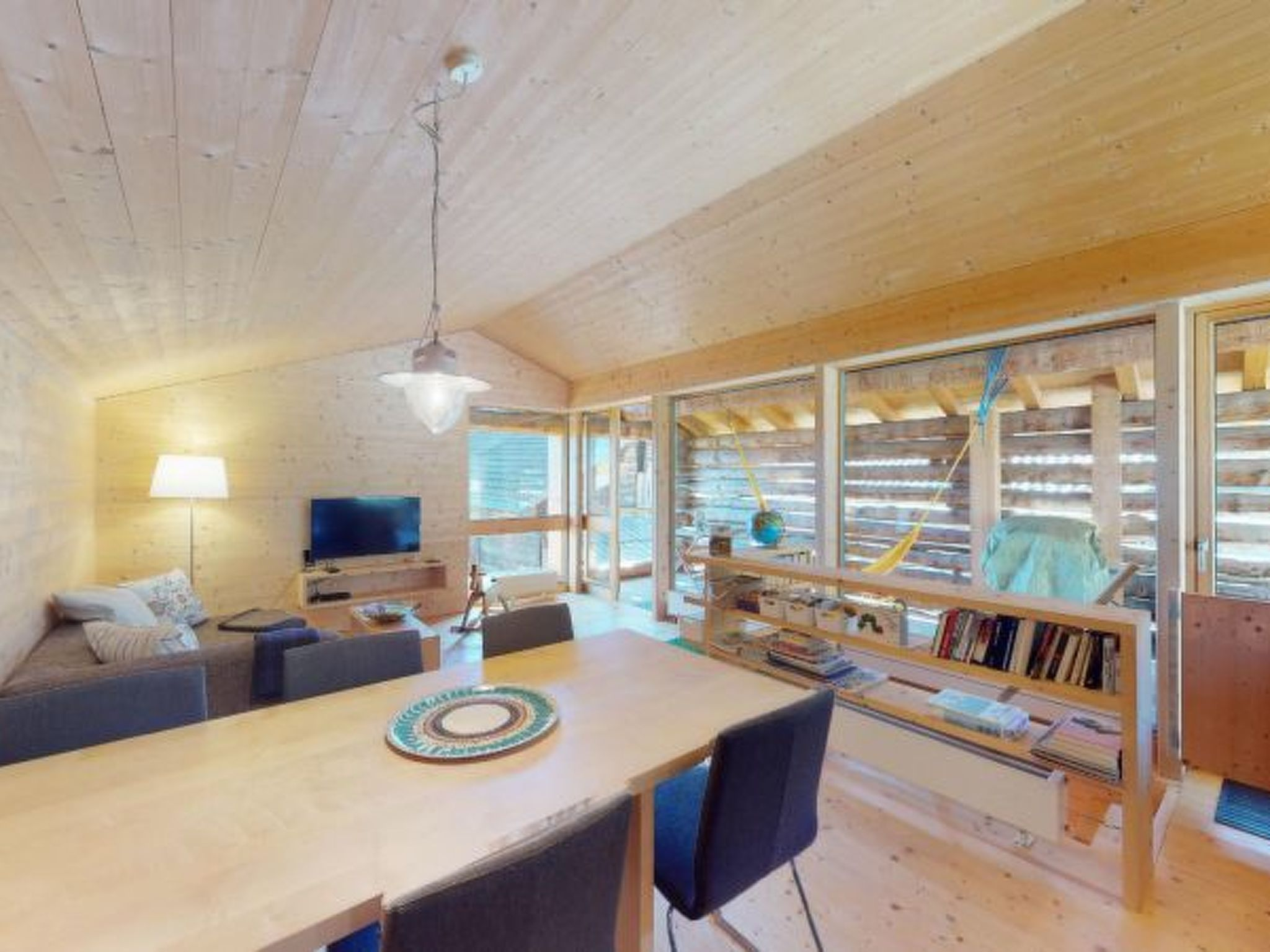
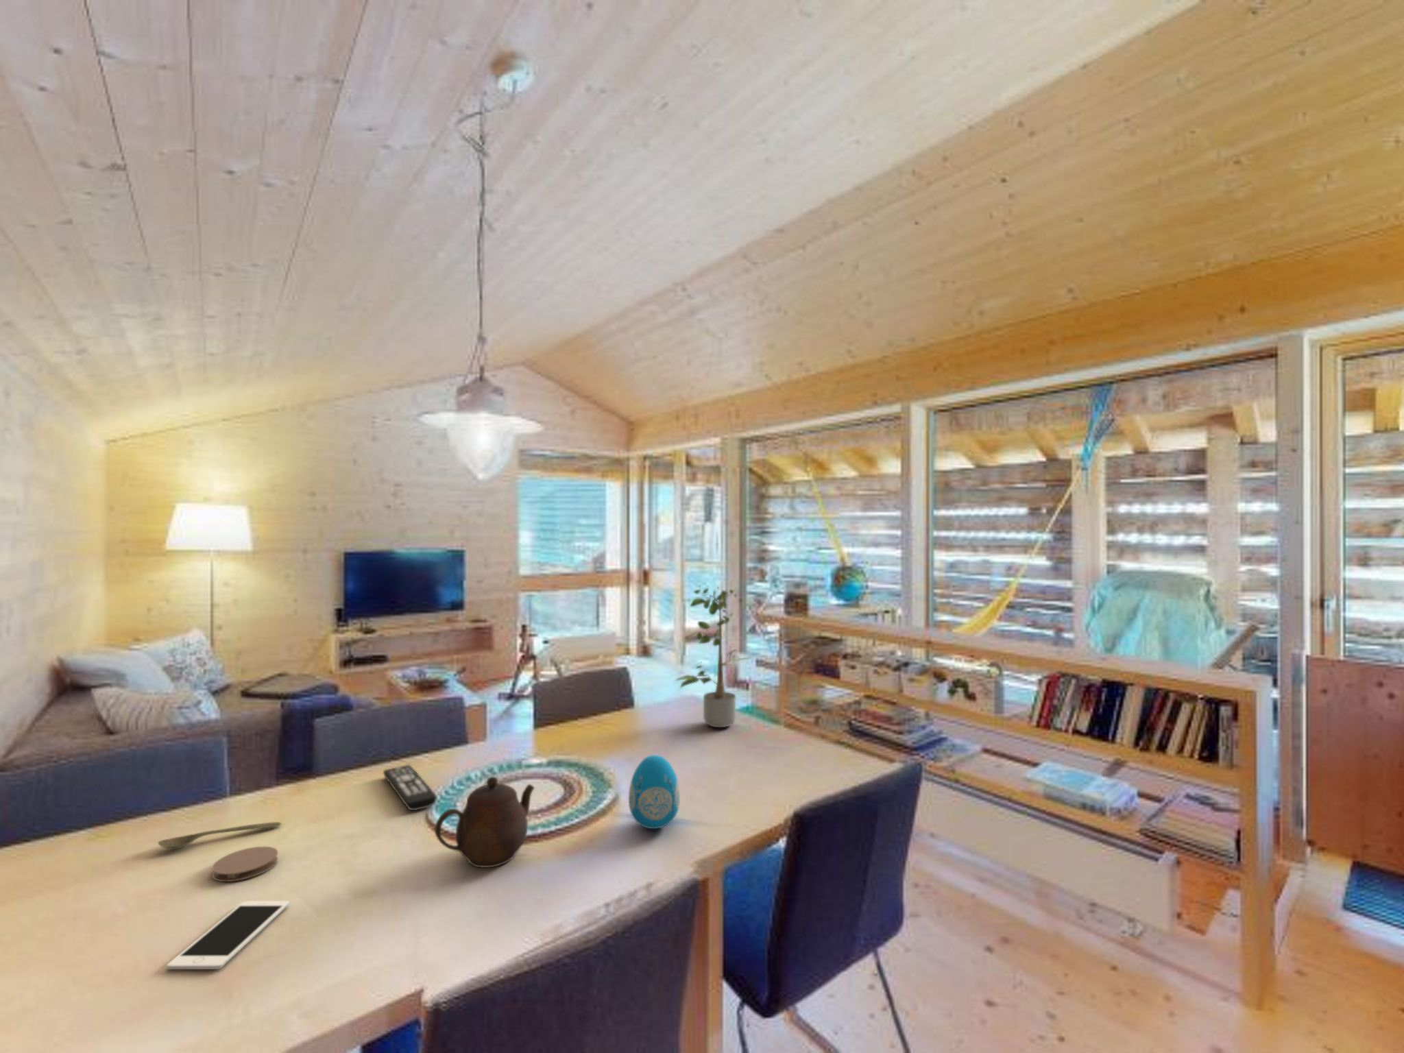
+ cell phone (232, 932)
+ potted plant (702, 661)
+ coaster (245, 863)
+ teapot (488, 817)
+ spoon (222, 832)
+ decorative egg (654, 791)
+ remote control (409, 786)
